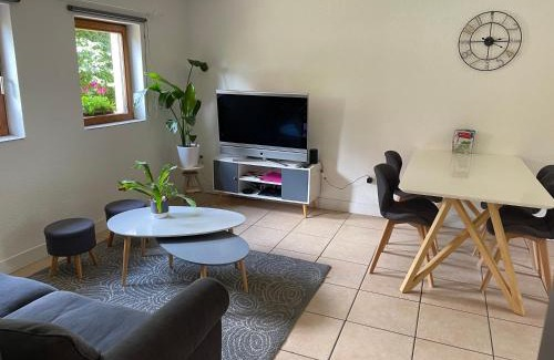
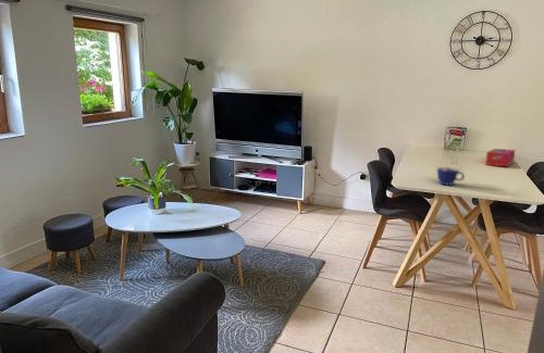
+ tissue box (500, 156)
+ cup (450, 176)
